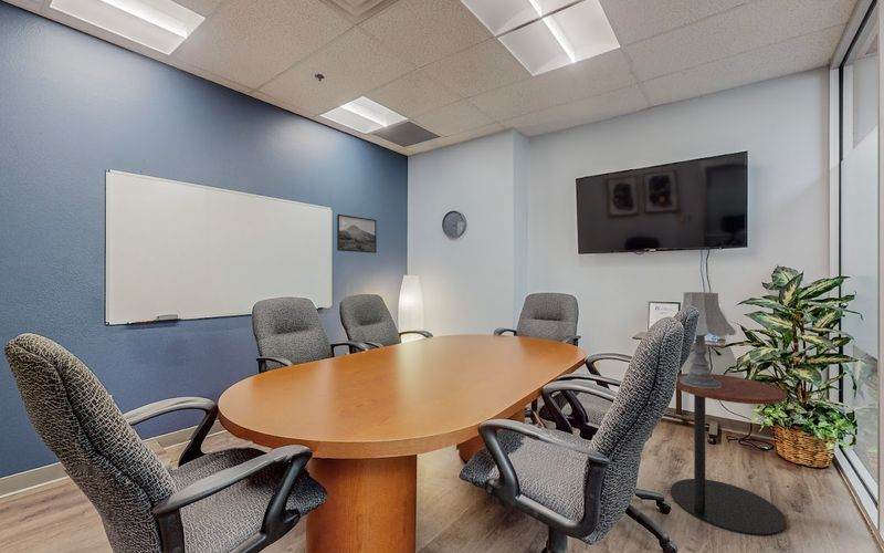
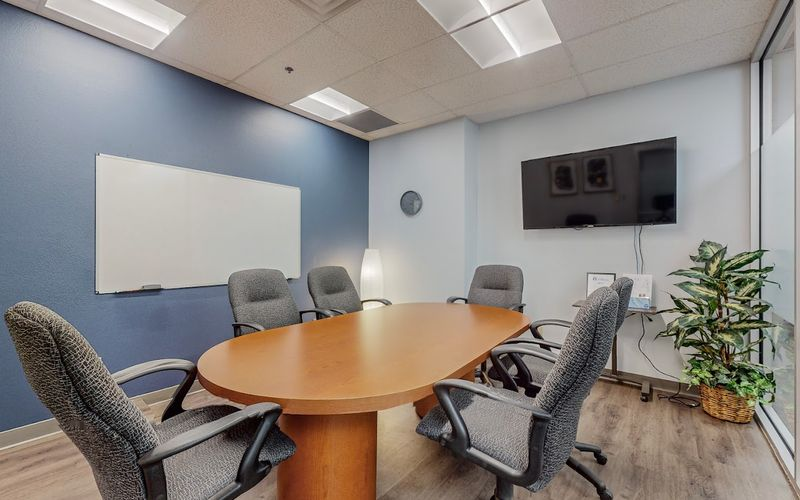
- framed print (357, 234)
- side table (704, 445)
- table lamp (699, 336)
